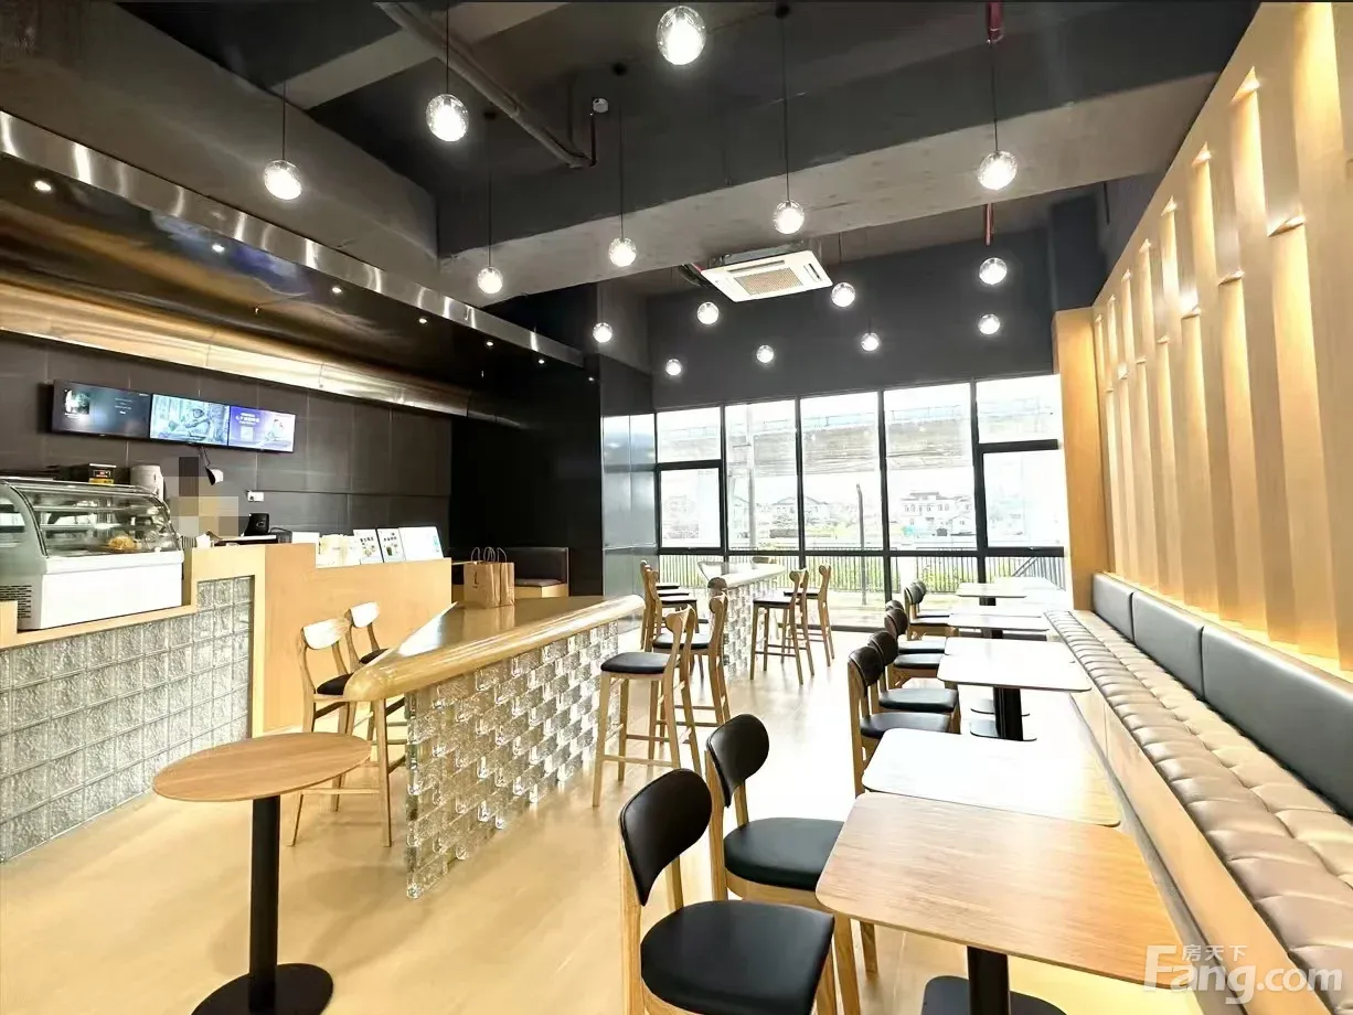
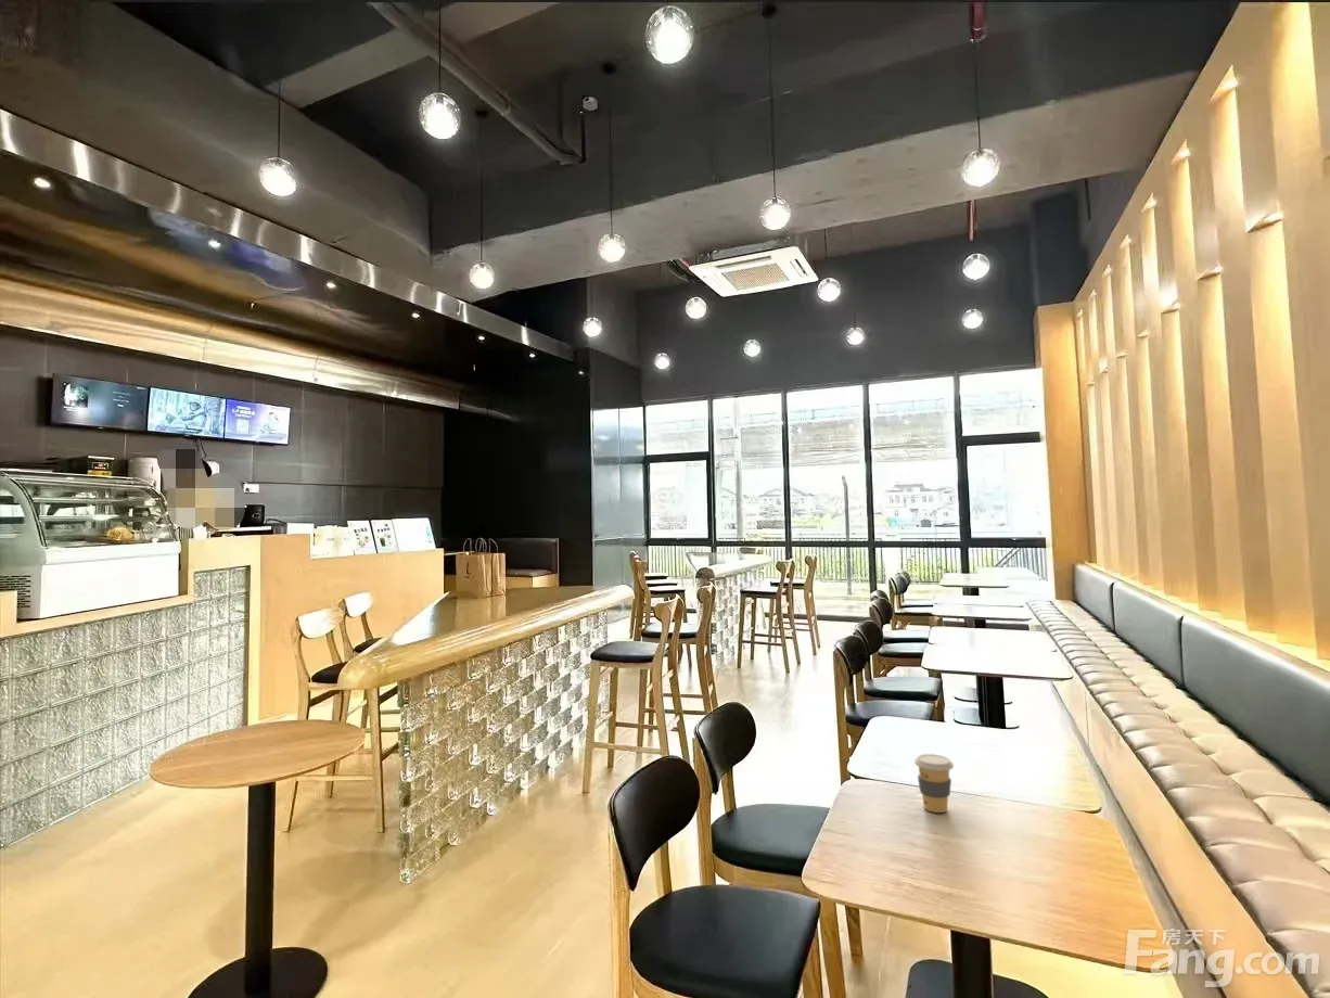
+ coffee cup (934, 783)
